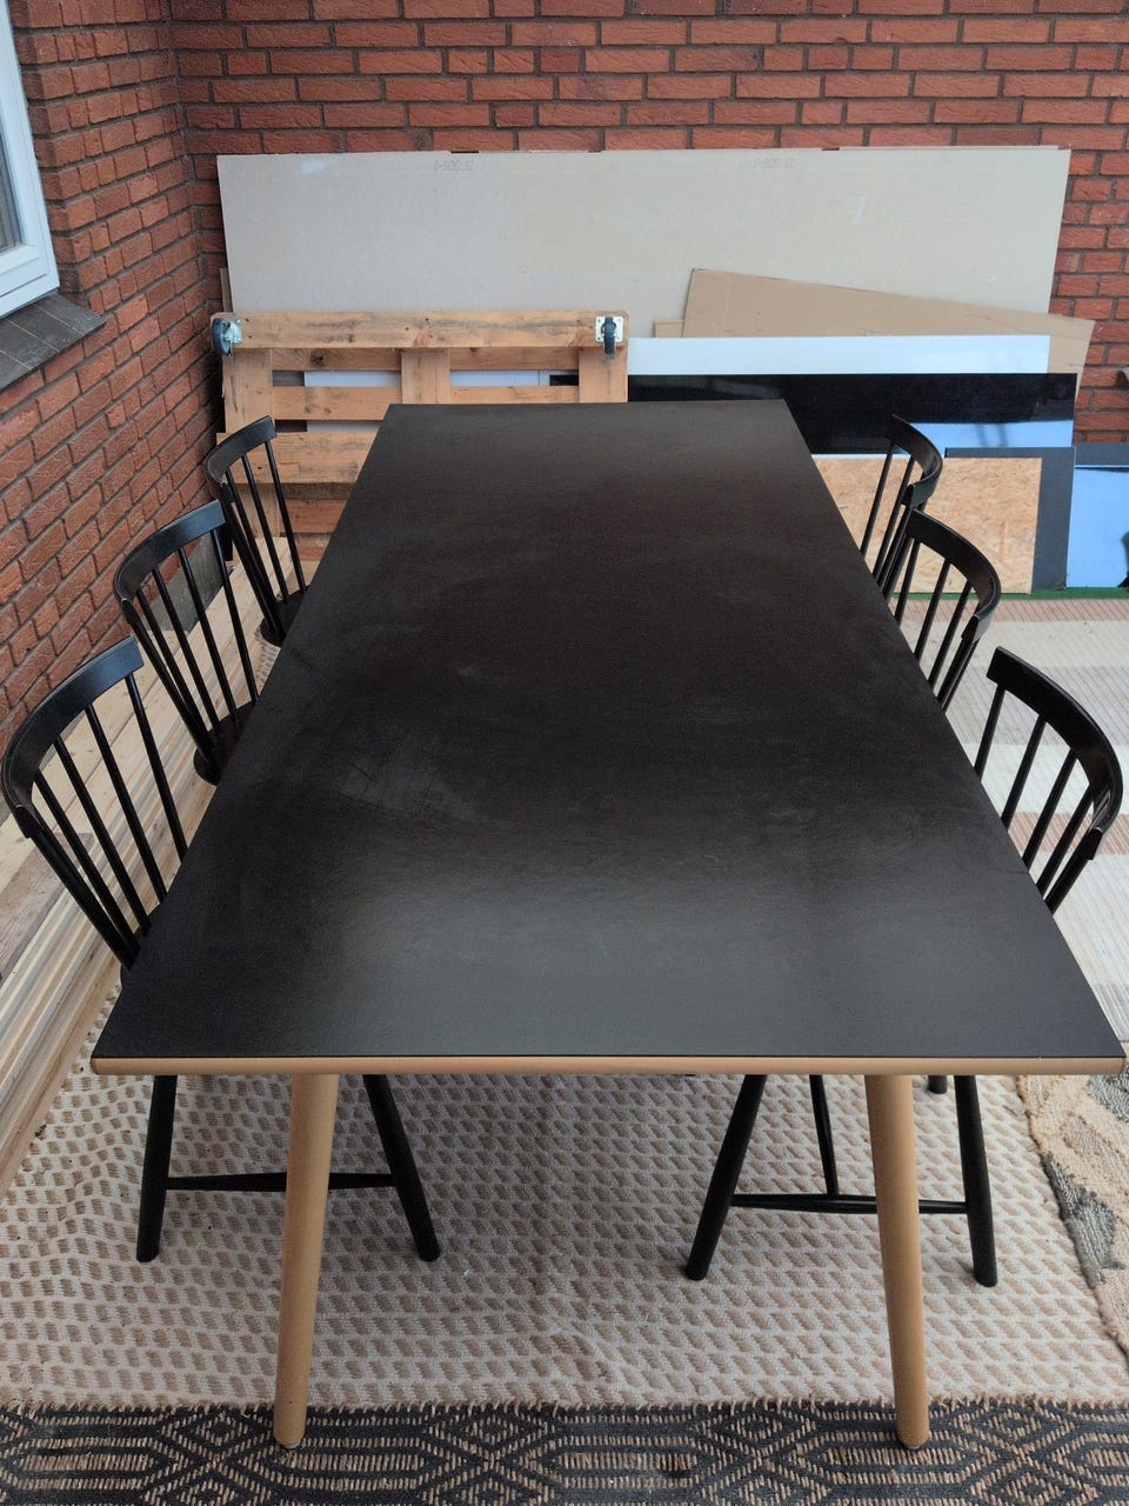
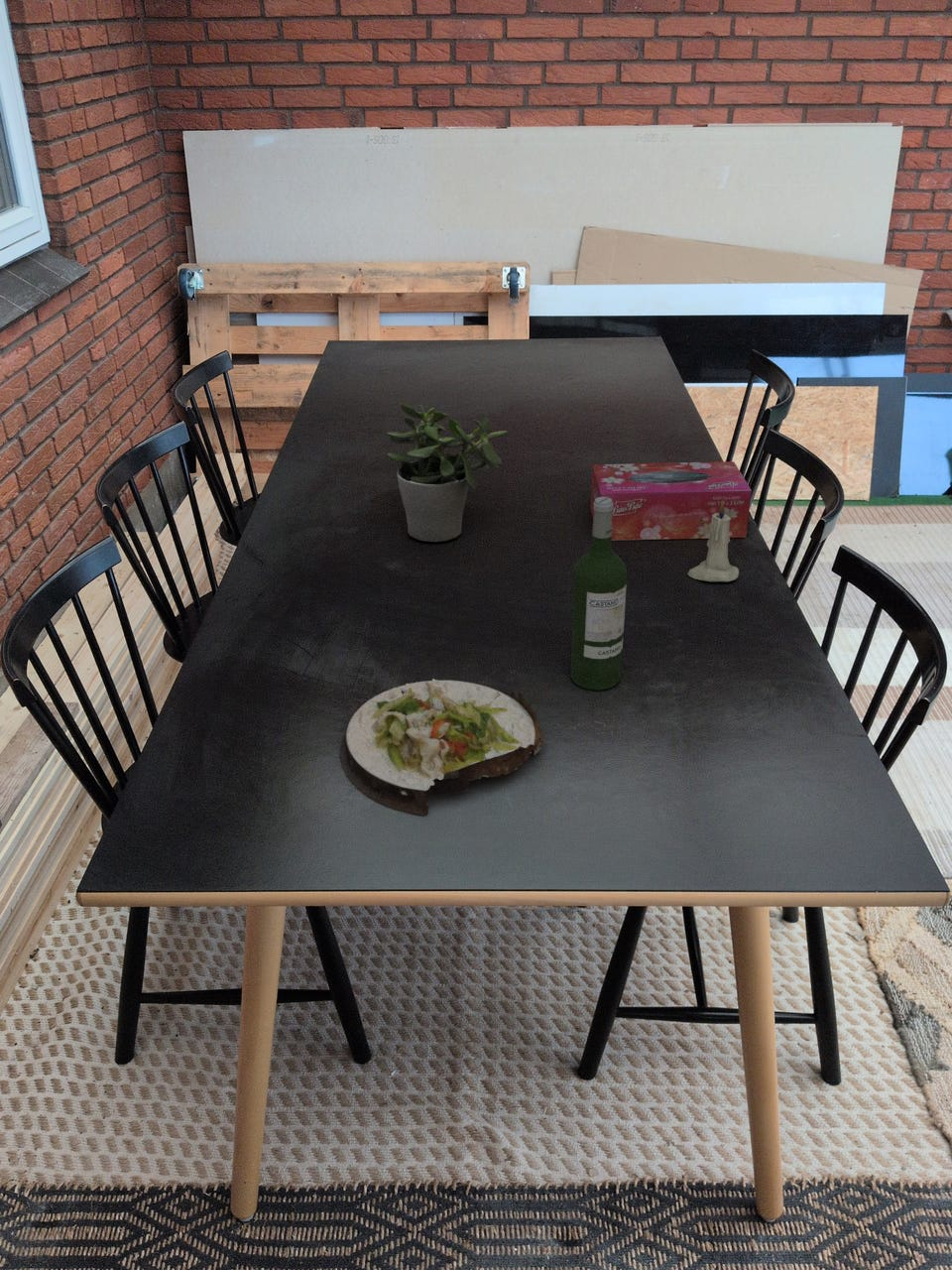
+ candle (716, 538)
+ wine bottle (599, 592)
+ tissue box (667, 500)
+ salad plate (435, 727)
+ potted plant (445, 467)
